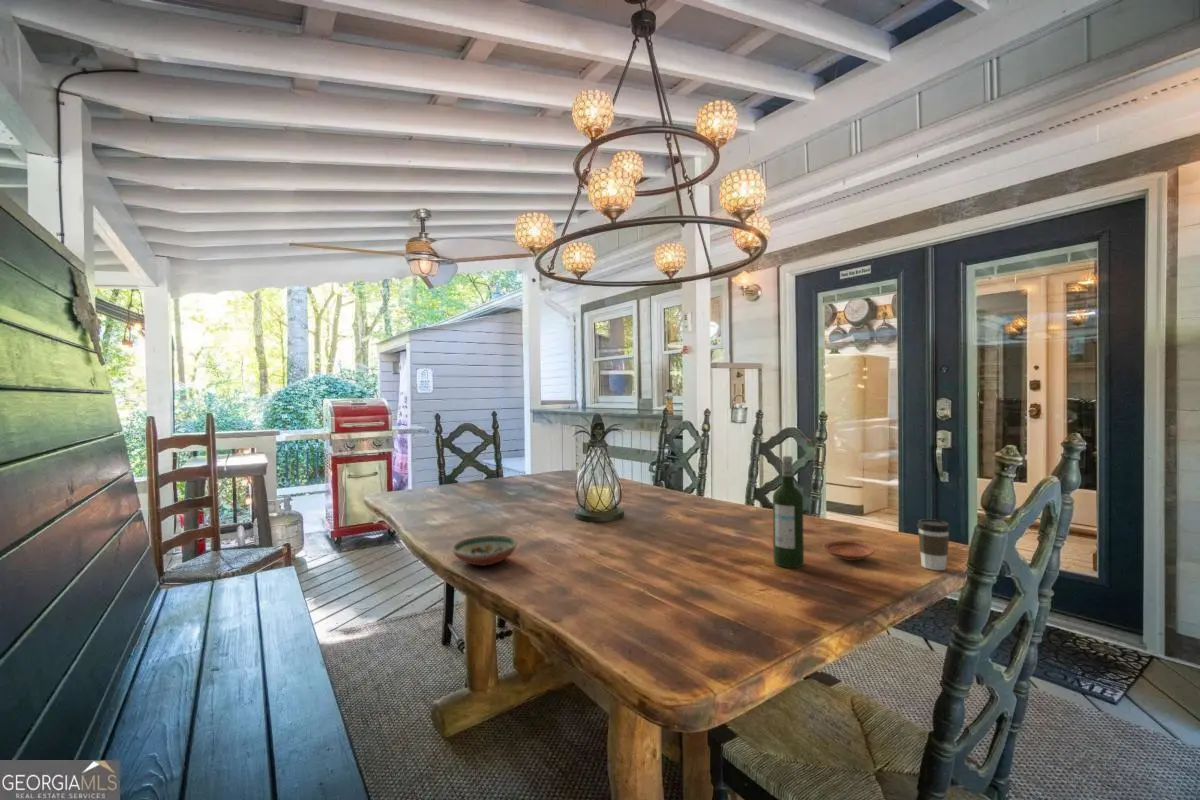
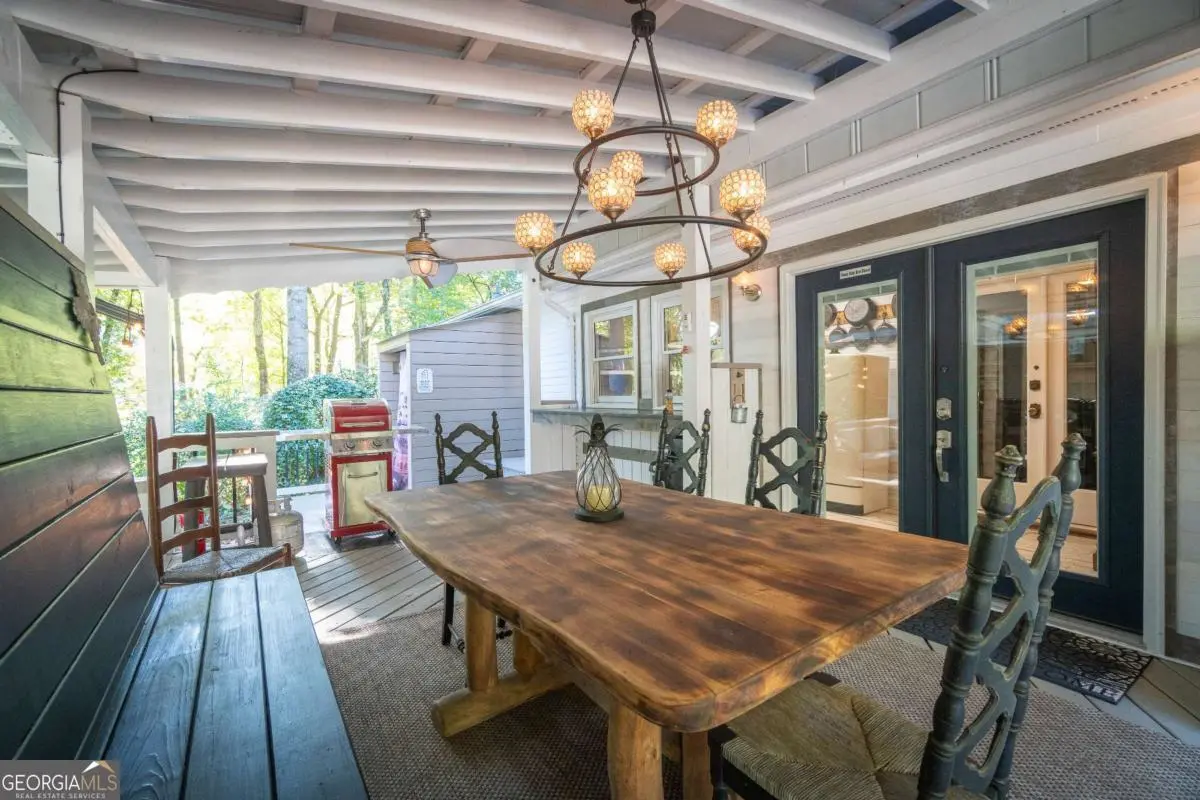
- wine bottle (787, 510)
- decorative bowl (485, 552)
- coffee cup (933, 544)
- plate (848, 552)
